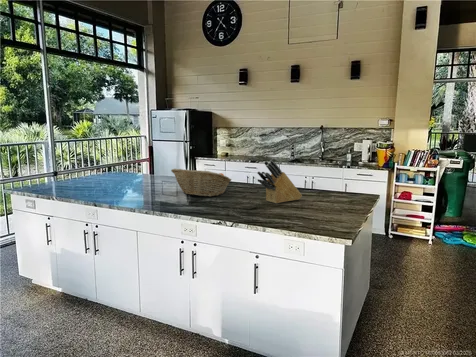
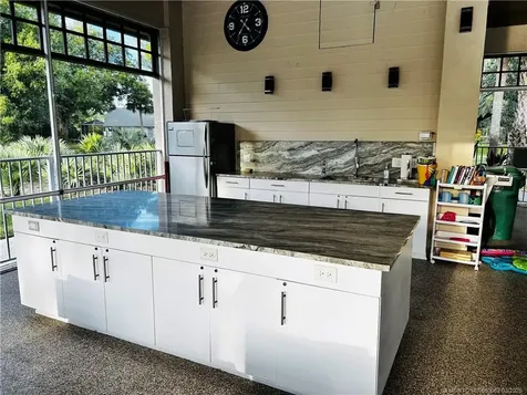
- knife block (279, 180)
- fruit basket (201, 180)
